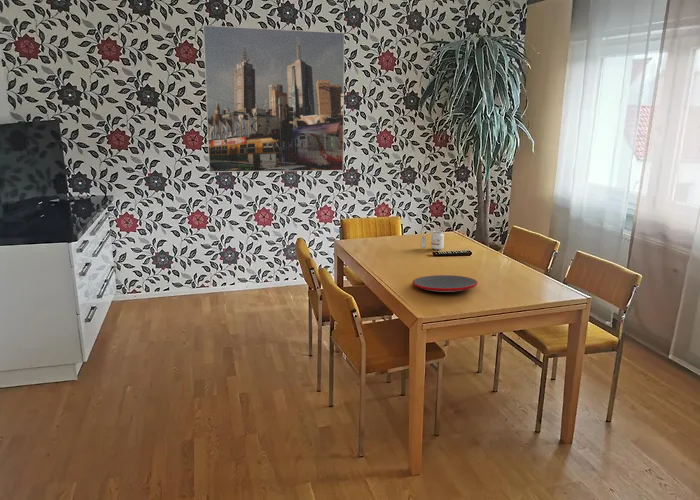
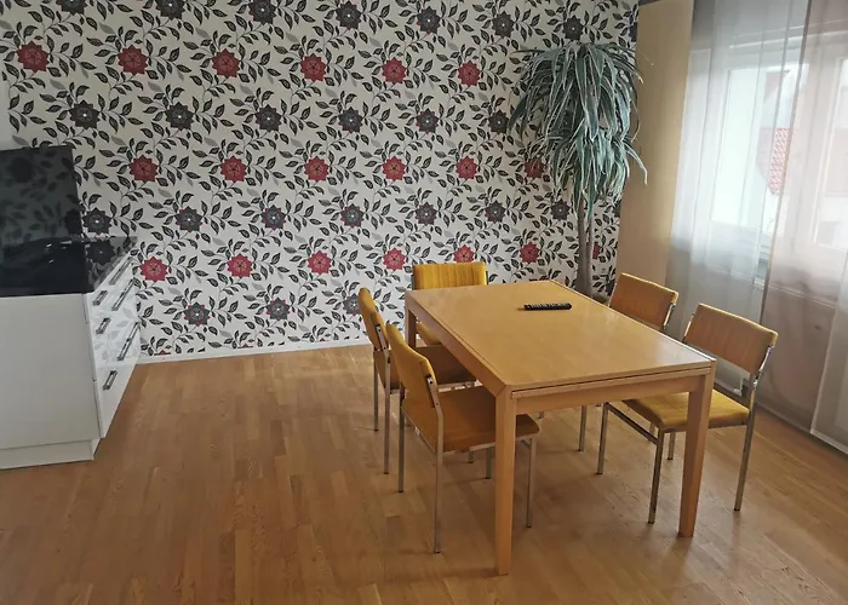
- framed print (276, 102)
- candle (432, 240)
- plate (444, 283)
